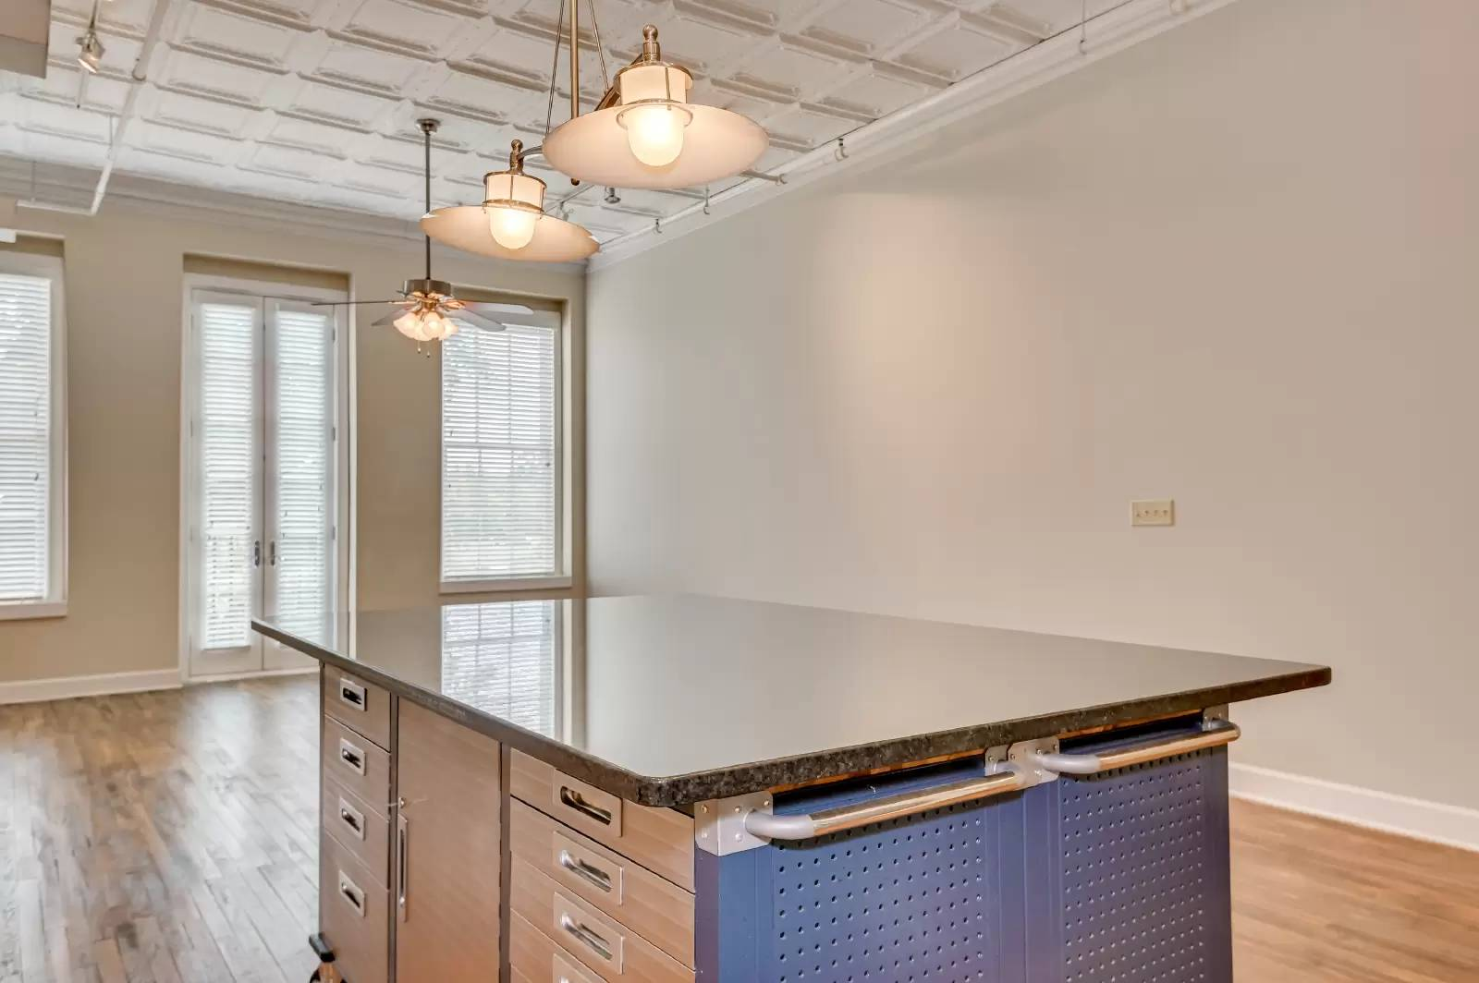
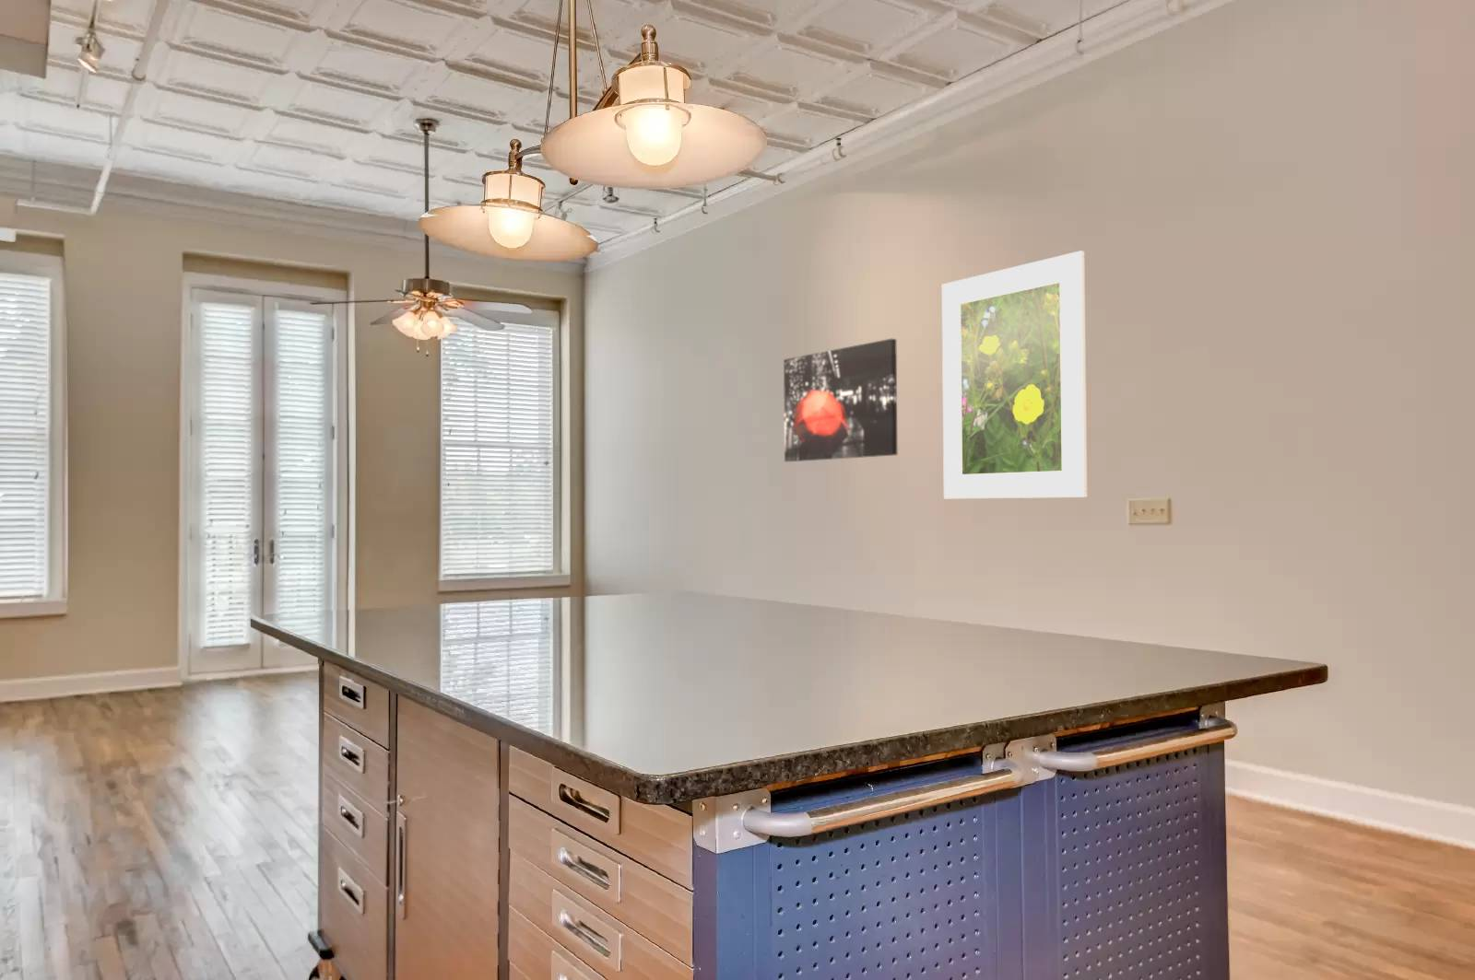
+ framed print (1009, 383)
+ wall art (836, 404)
